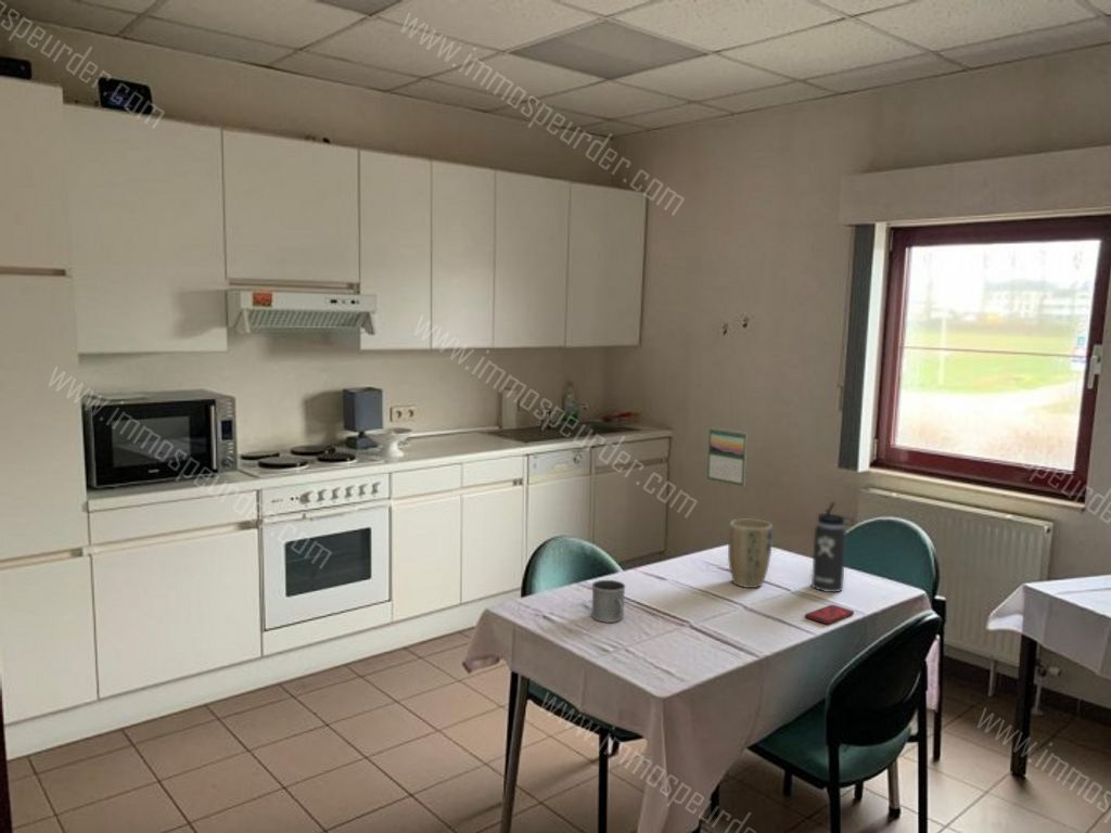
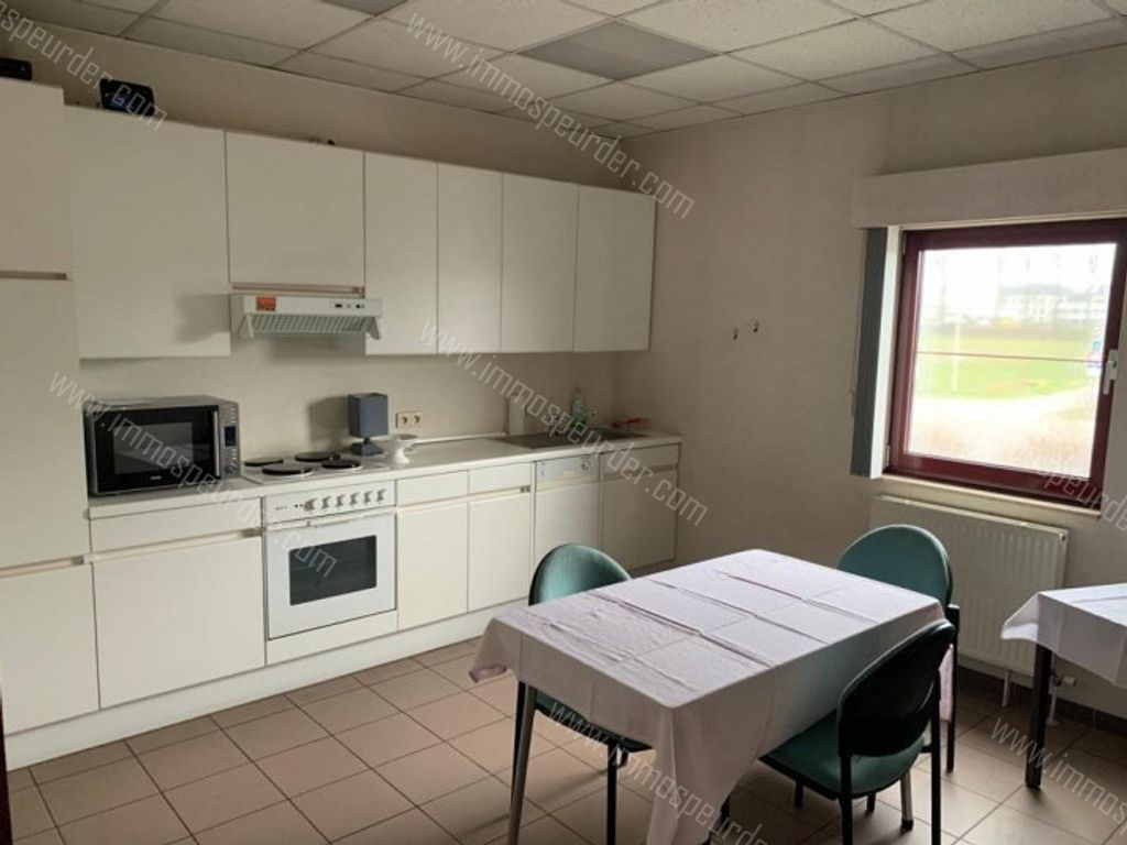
- calendar (726, 456)
- smartphone (829, 614)
- plant pot (749, 553)
- thermos bottle (832, 544)
- mug (610, 602)
